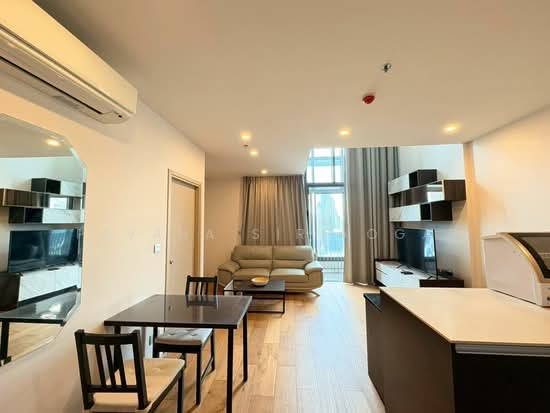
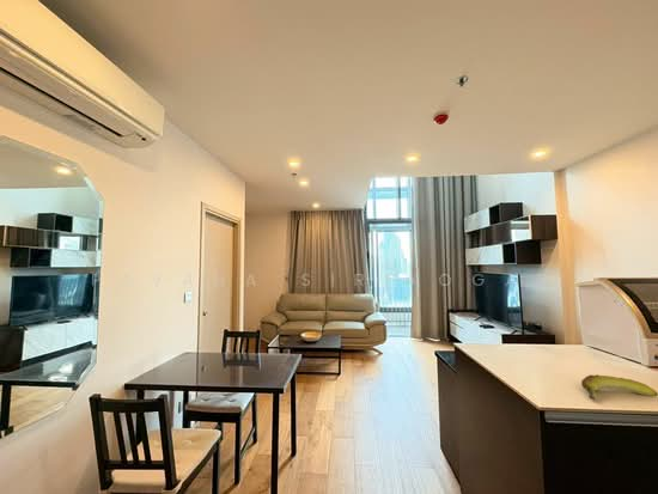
+ banana (616, 388)
